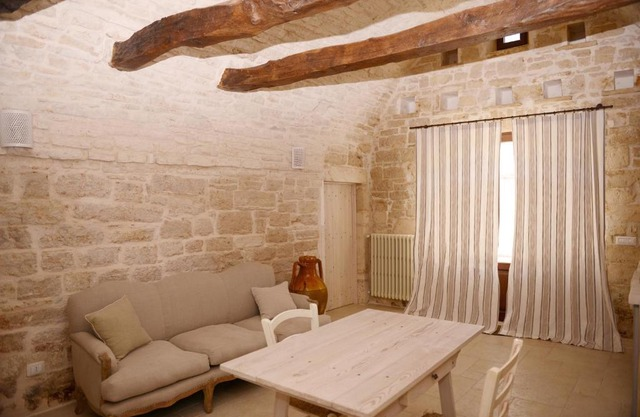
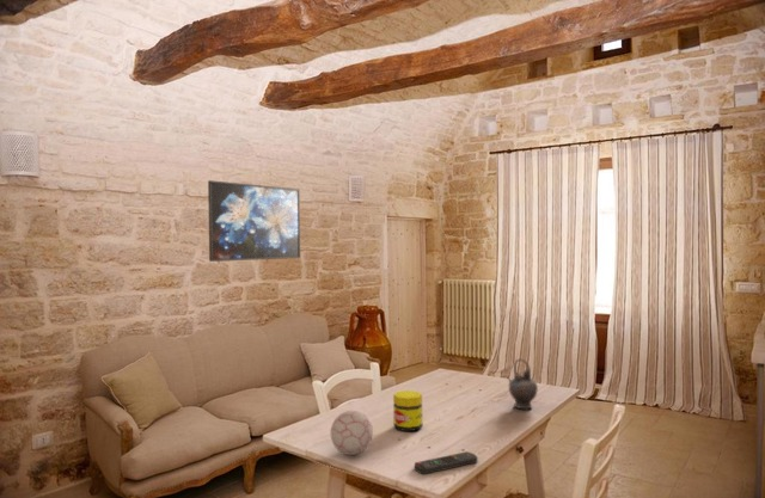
+ jar (408, 411)
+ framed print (257, 222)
+ teapot (520, 382)
+ remote control (446, 462)
+ decorative ball (351, 432)
